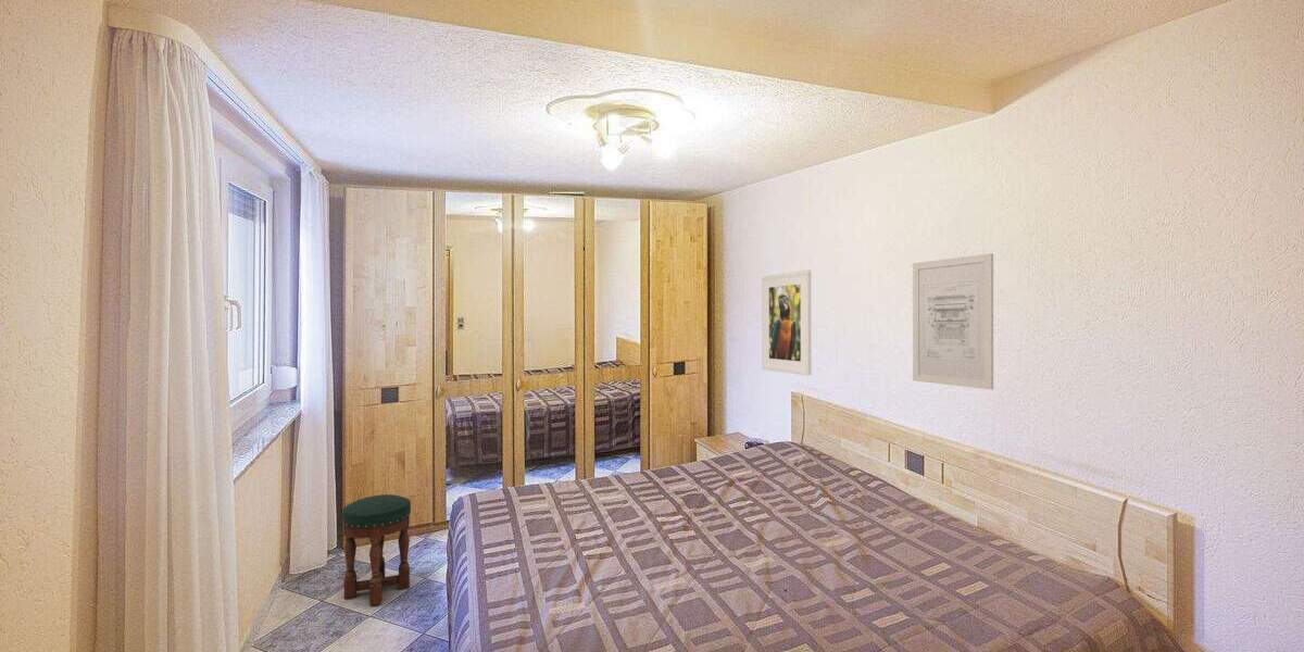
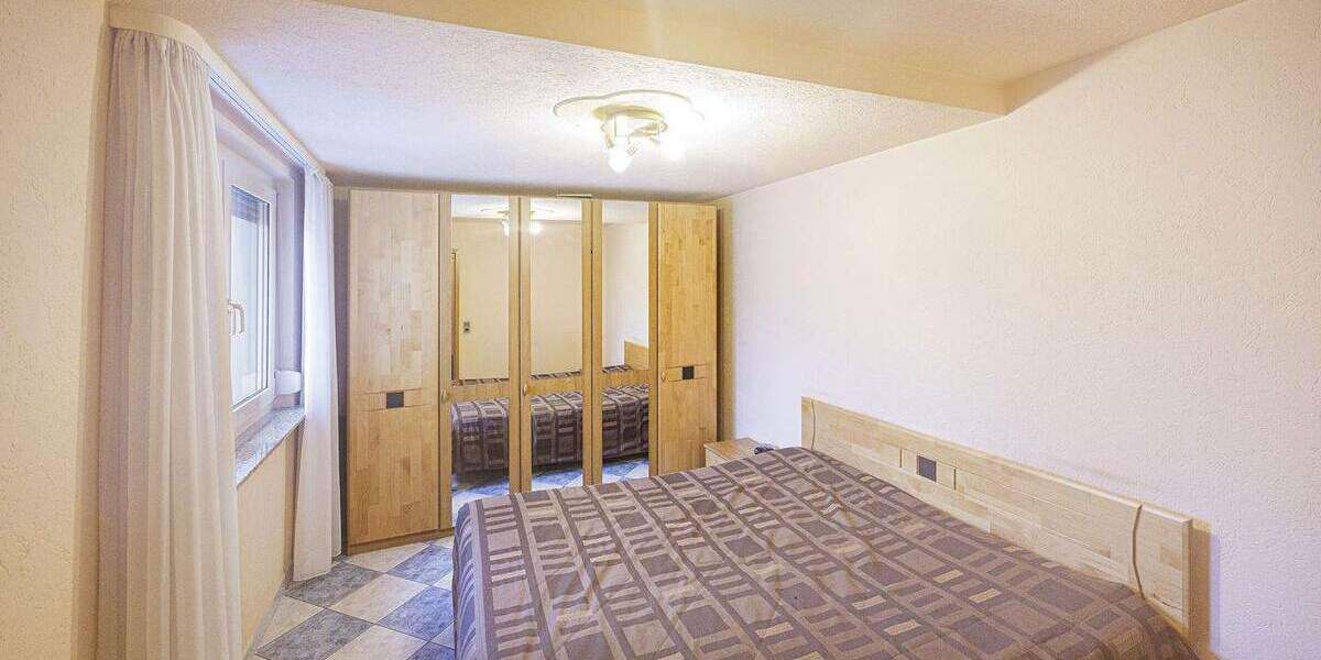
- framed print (785, 323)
- stool (377, 544)
- wall art (950, 322)
